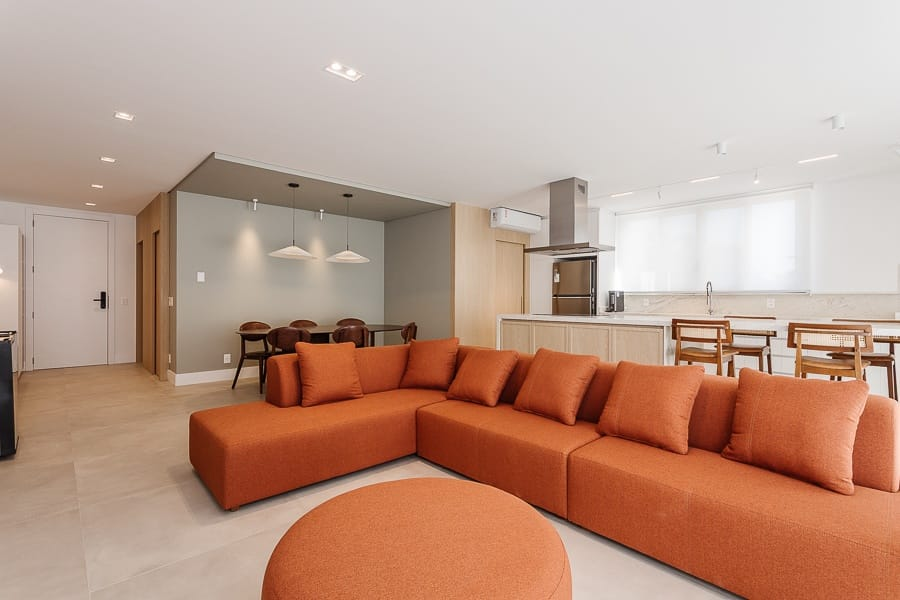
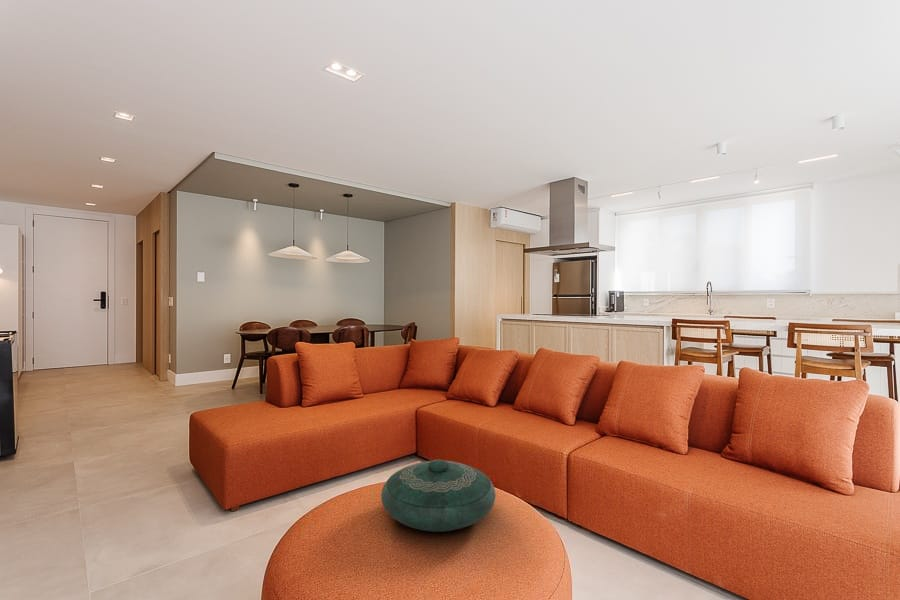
+ decorative bowl (438, 487)
